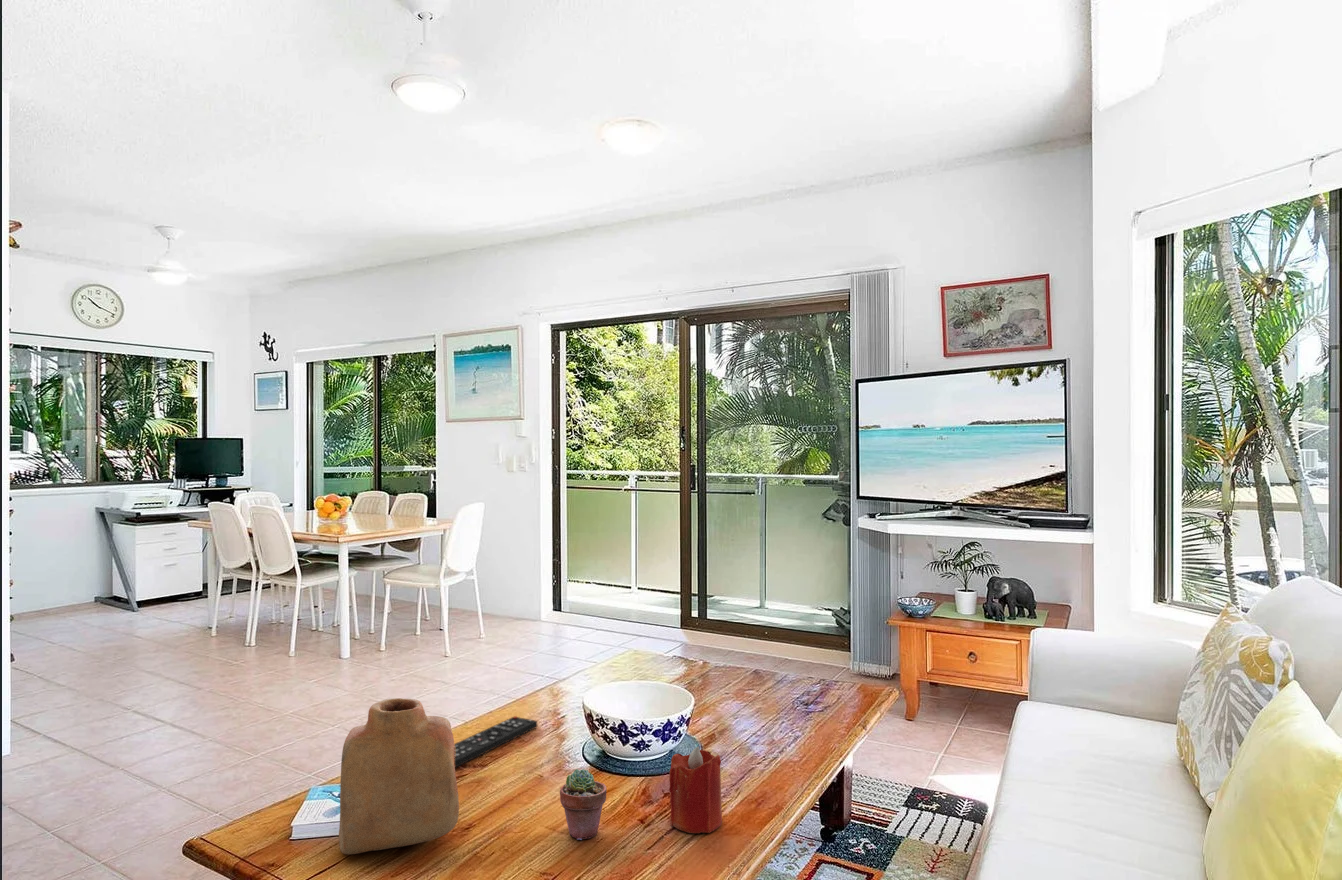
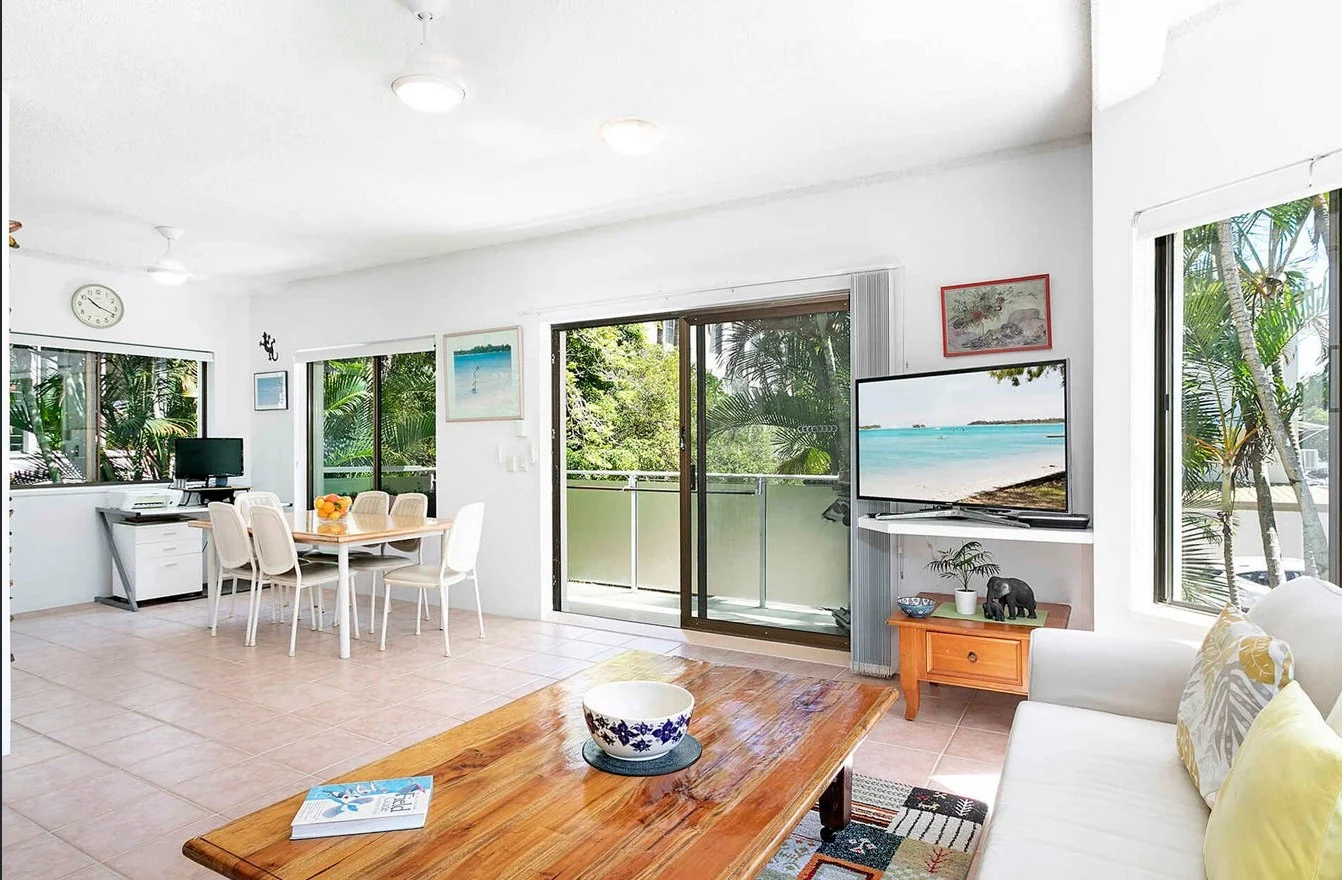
- vase (398, 769)
- candle (696, 784)
- potted succulent (583, 800)
- remote control (484, 740)
